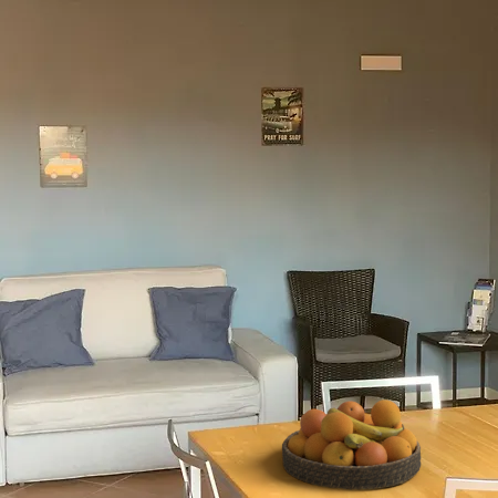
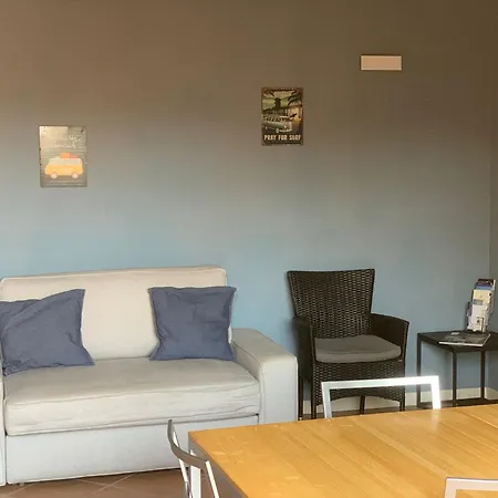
- fruit bowl (351, 434)
